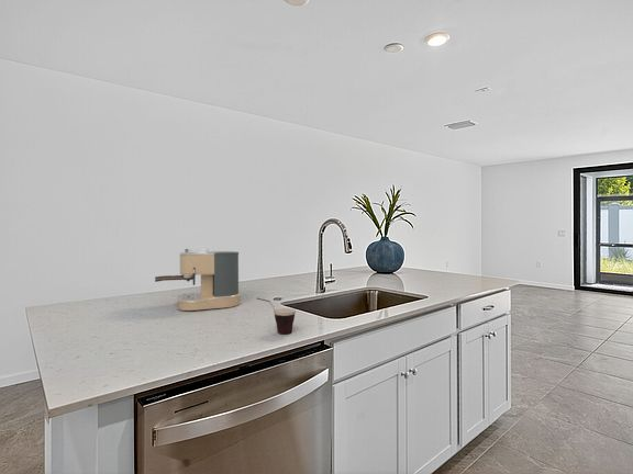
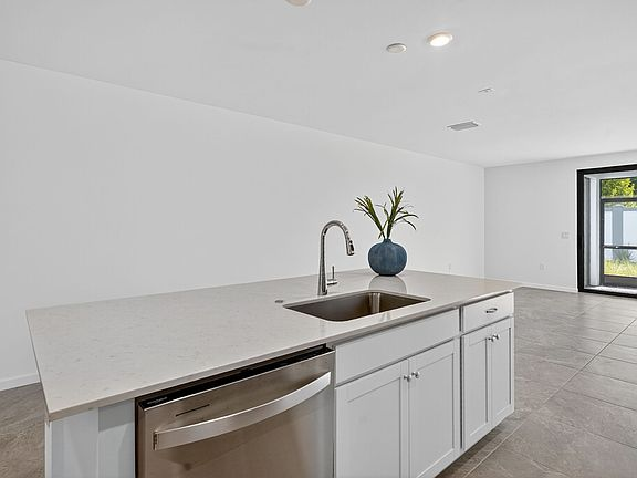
- cup (276, 314)
- coffee maker (201, 276)
